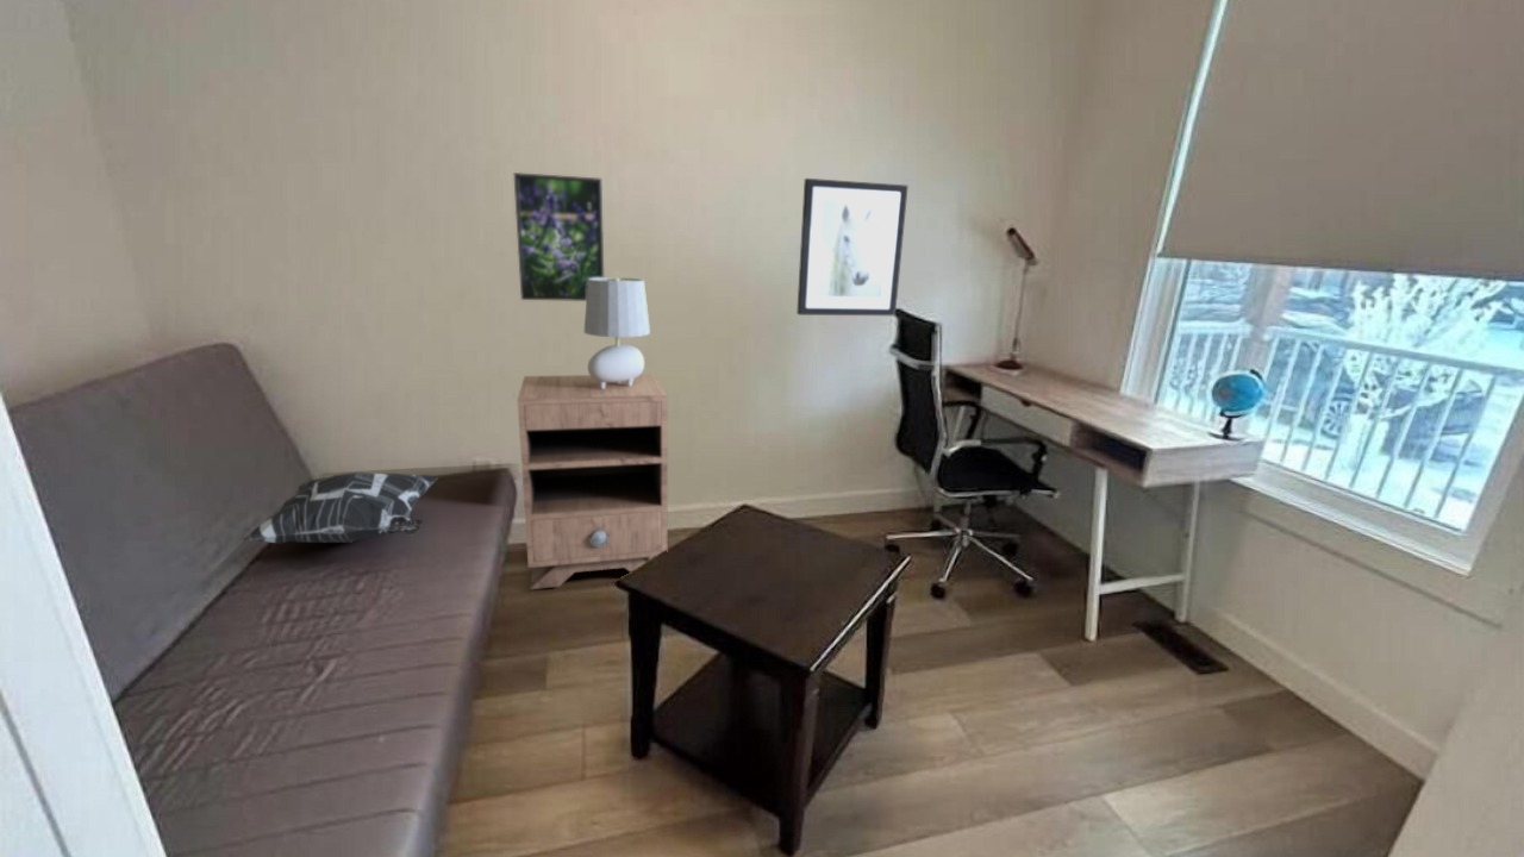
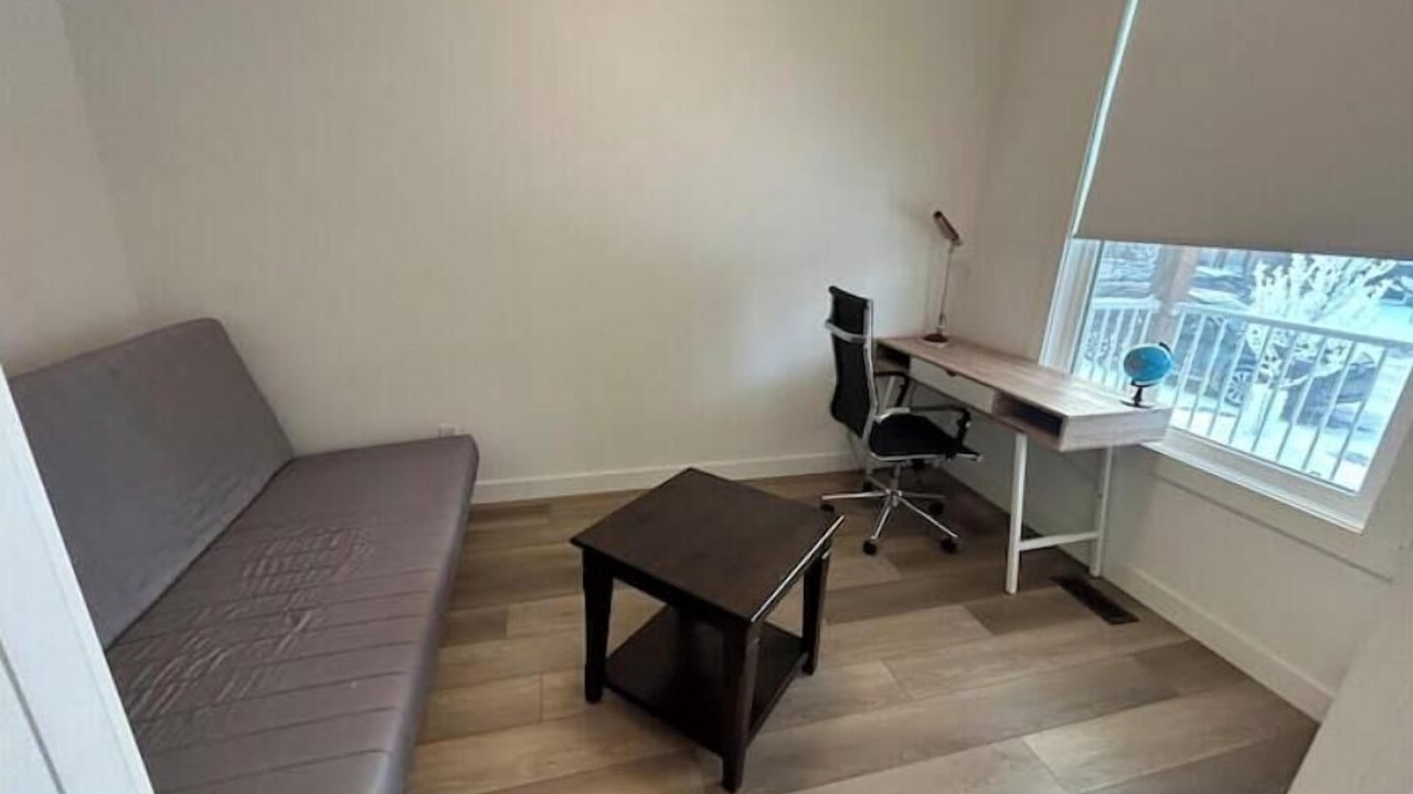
- nightstand (595, 478)
- wall art (851, 250)
- table lamp (616, 332)
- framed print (561, 239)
- decorative pillow (355, 506)
